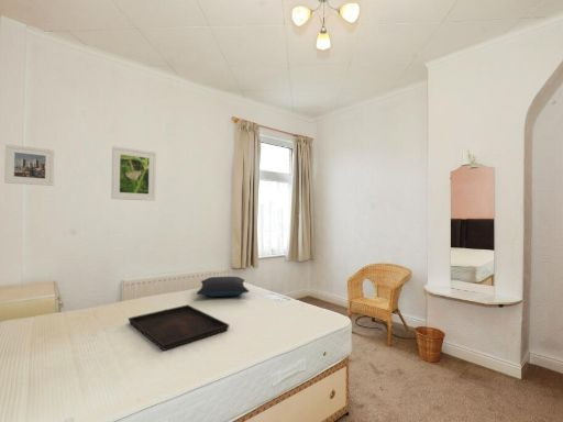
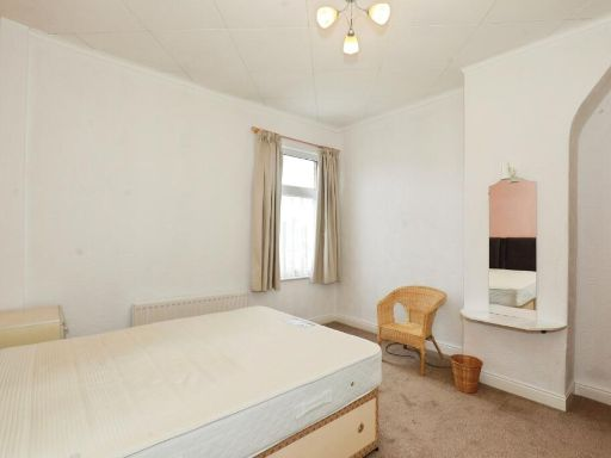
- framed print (30, 165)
- pillow (222, 286)
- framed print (134, 175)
- serving tray (177, 323)
